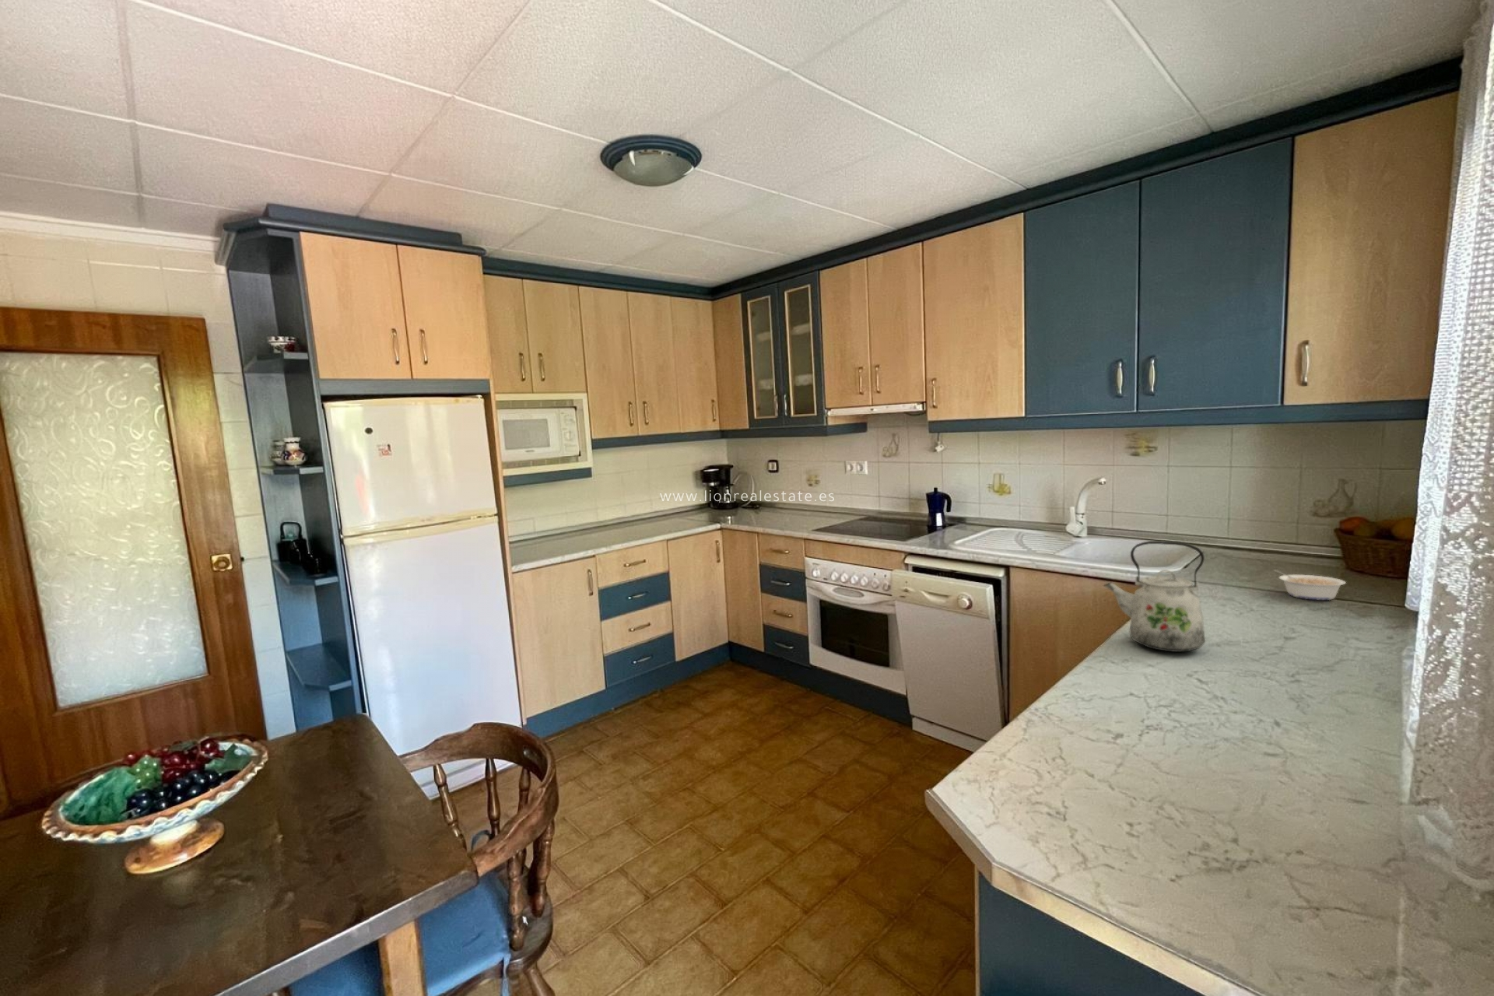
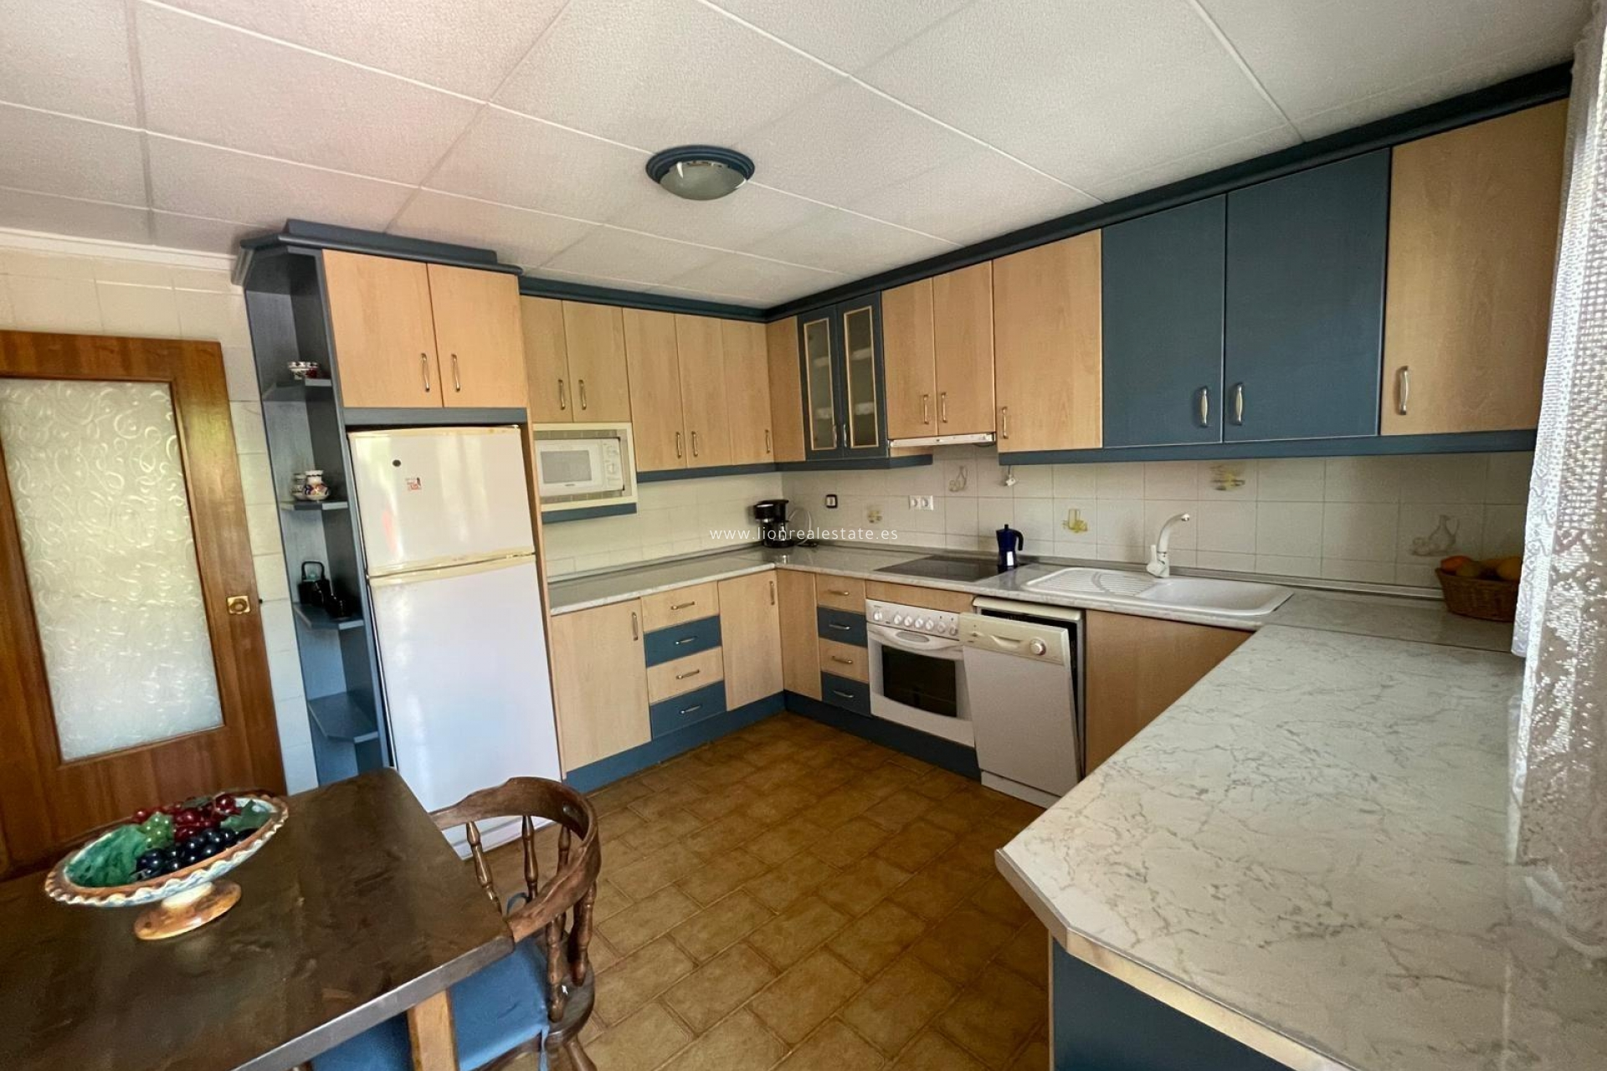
- kettle (1152, 592)
- legume (1308, 586)
